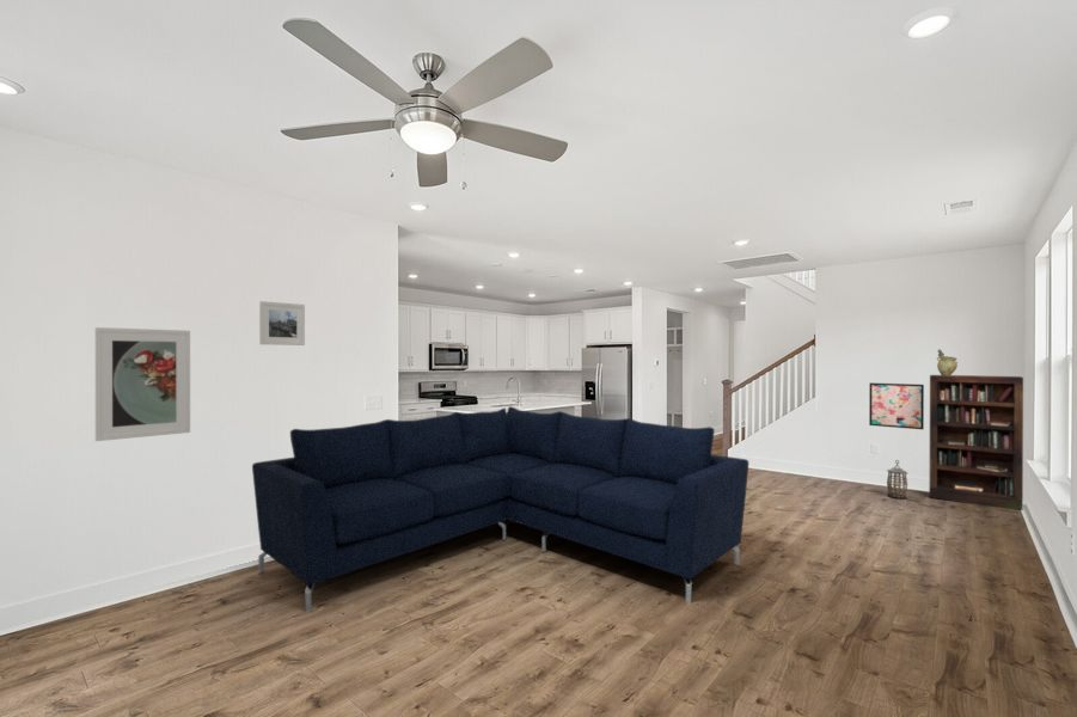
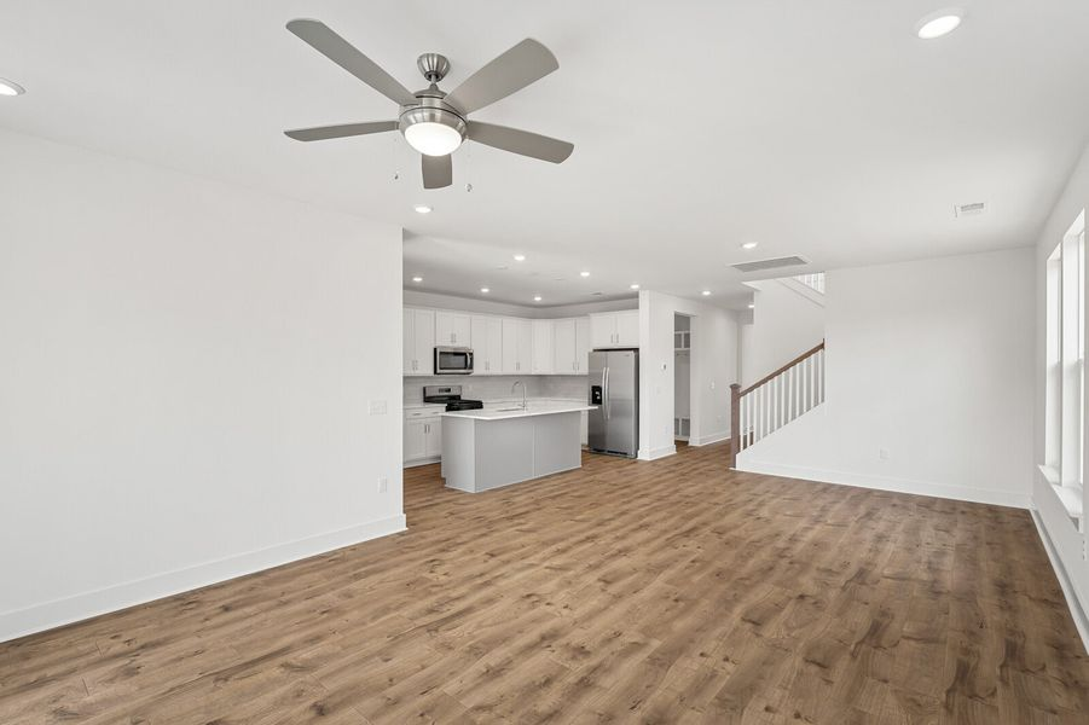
- decorative urn (947, 362)
- sofa (504, 497)
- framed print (145, 382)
- bookcase (973, 437)
- wall art (895, 405)
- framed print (282, 324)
- lantern (898, 478)
